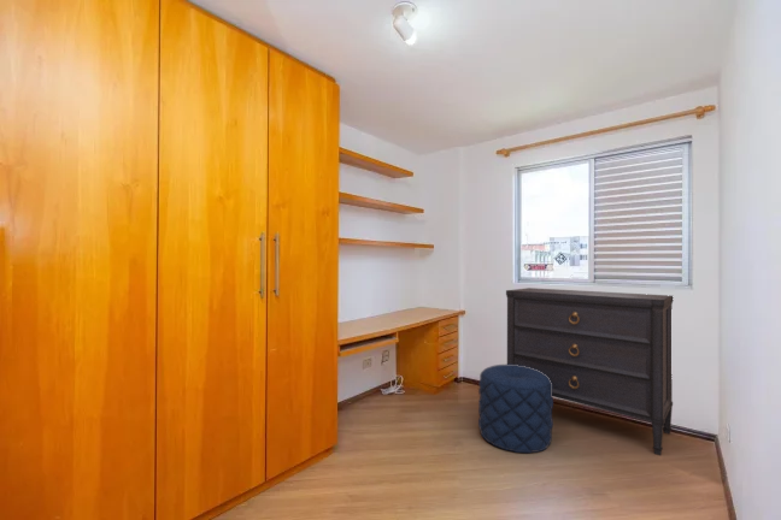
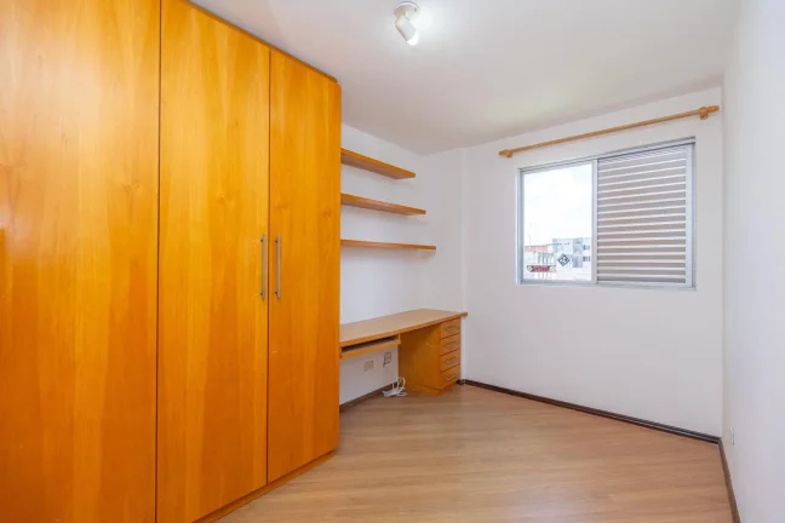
- pouf (513, 403)
- dresser (582, 356)
